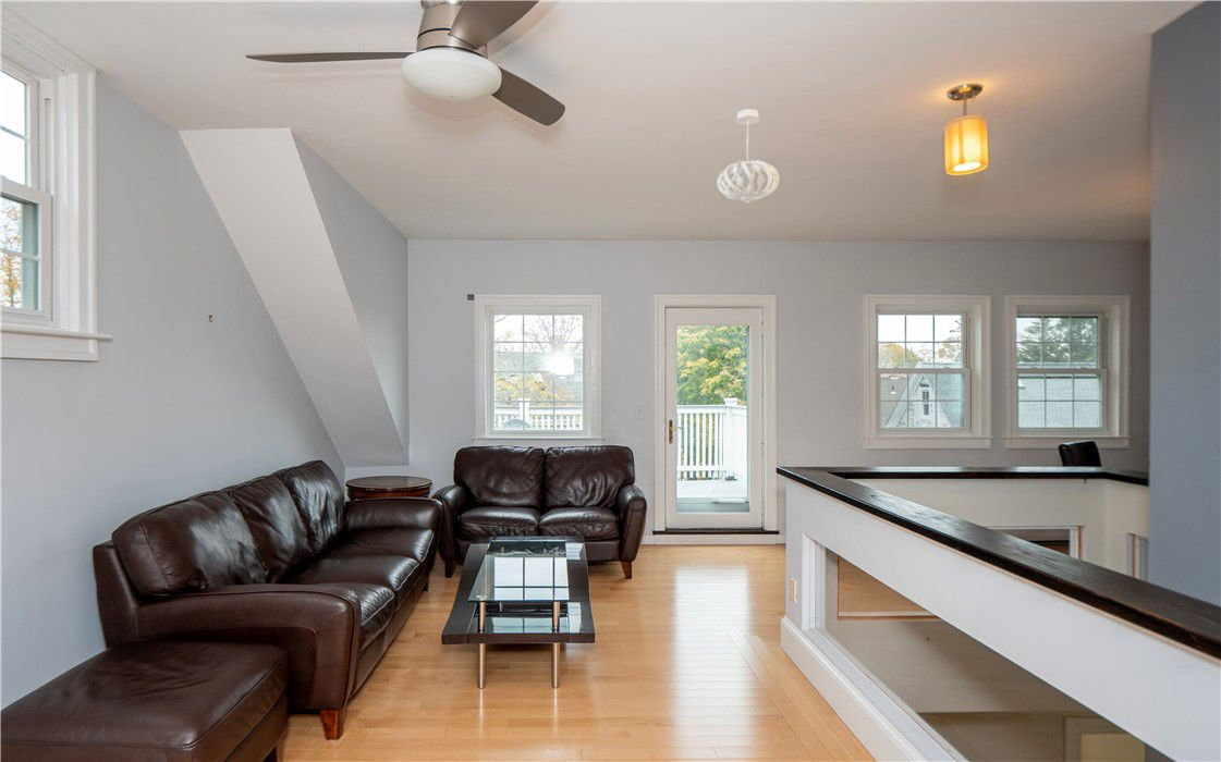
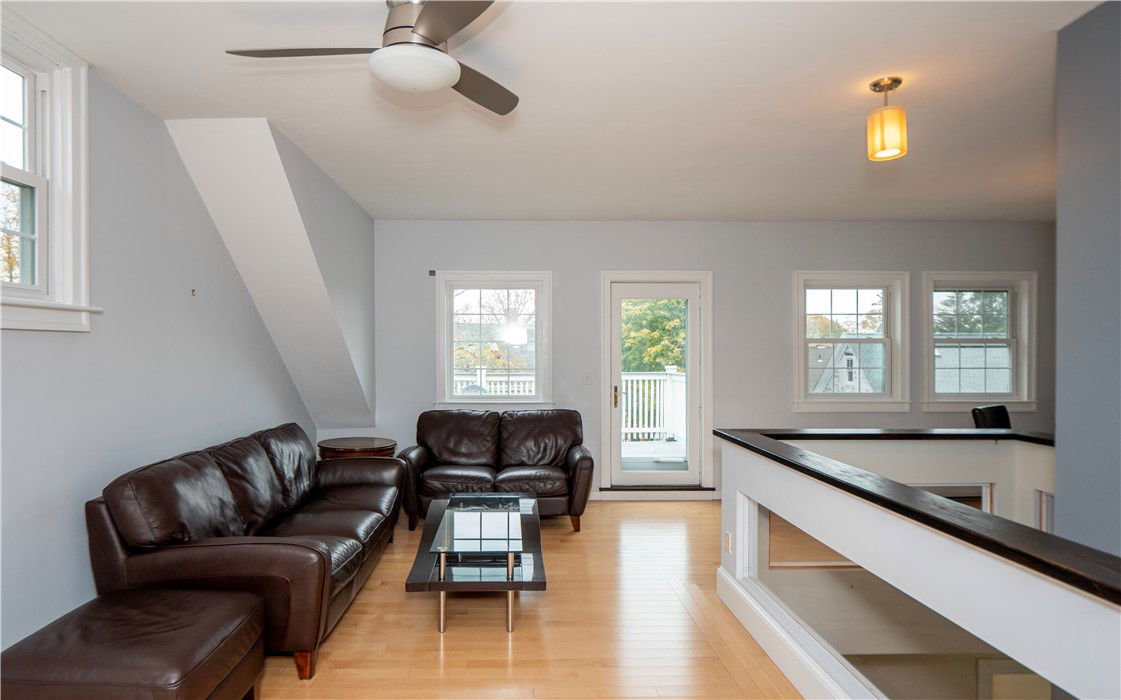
- pendant light (747, 158)
